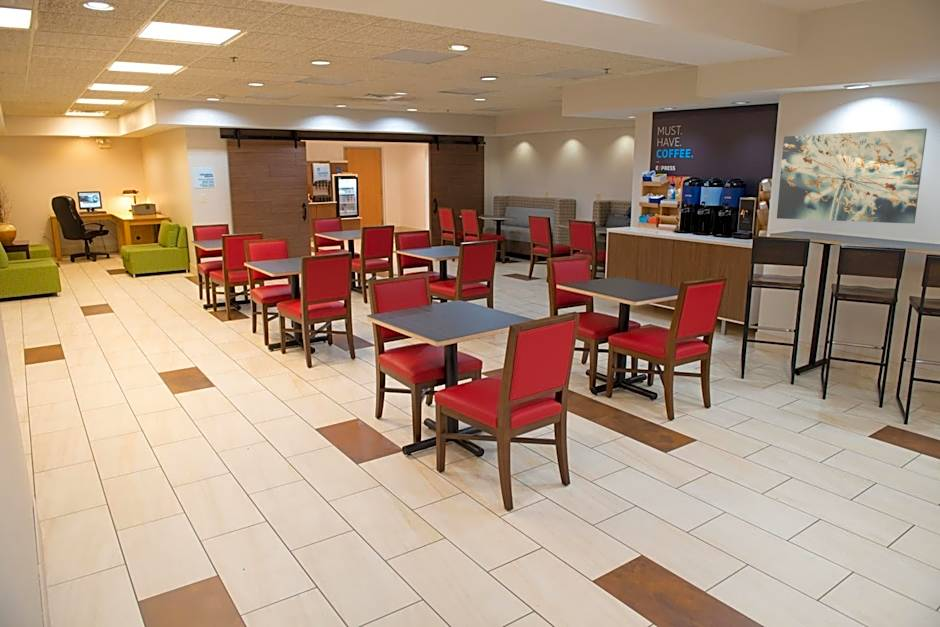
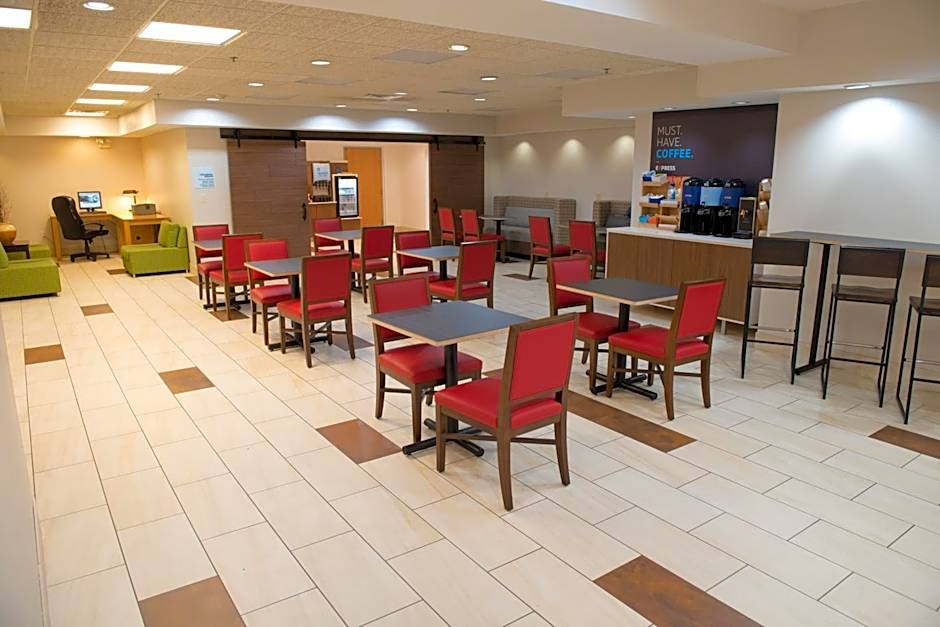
- wall art (845, 177)
